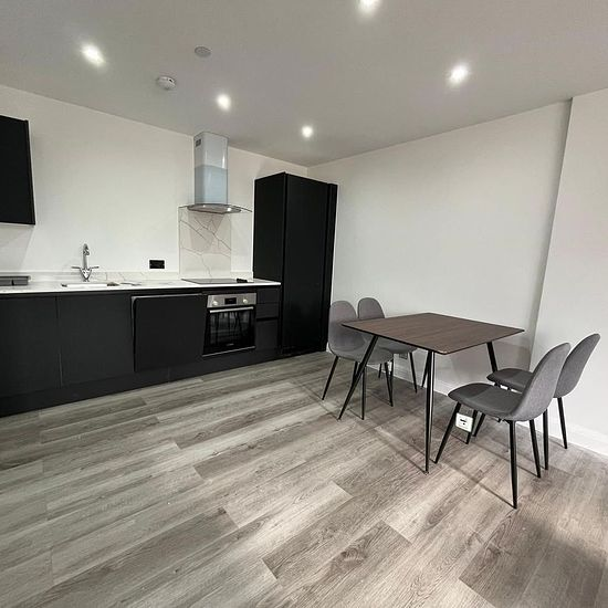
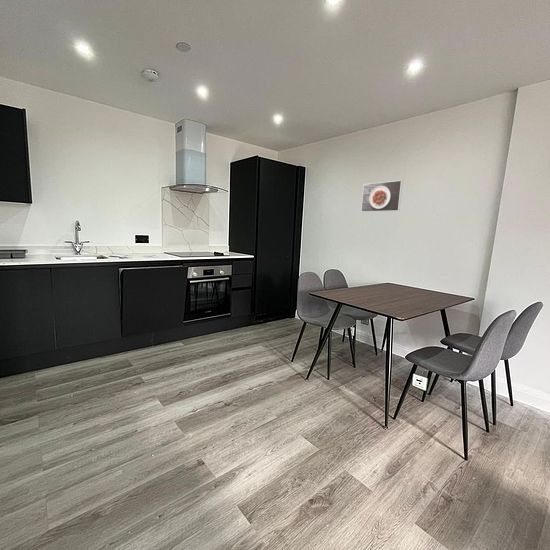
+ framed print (380, 197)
